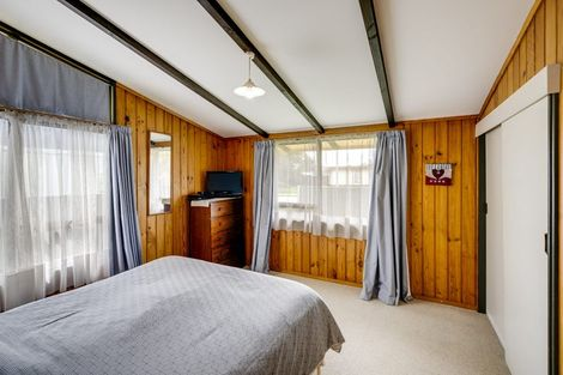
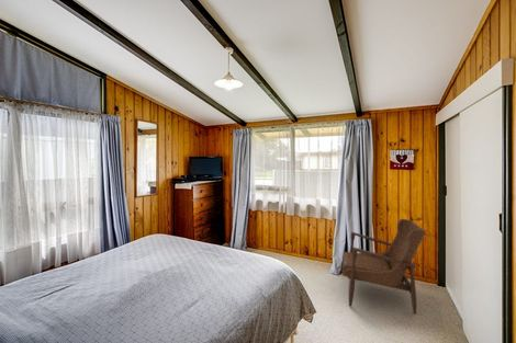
+ armchair (379, 259)
